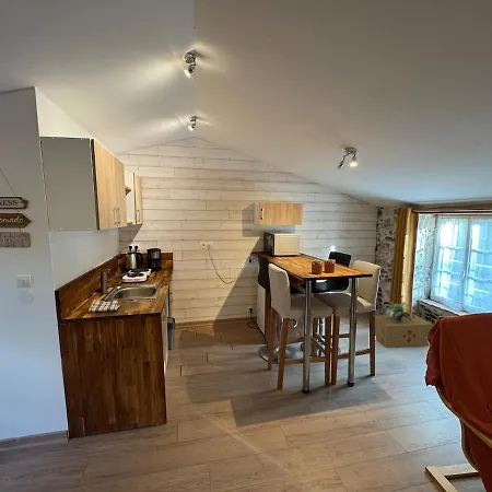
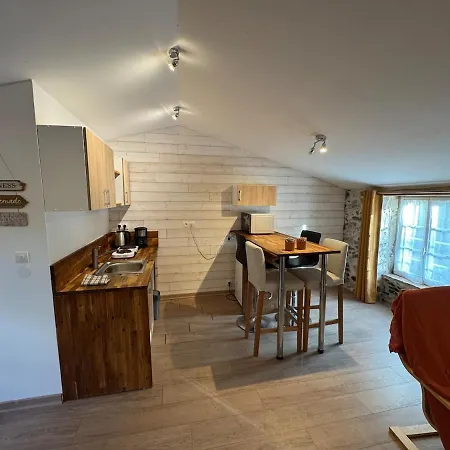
- potted plant (398, 311)
- cardboard box (400, 329)
